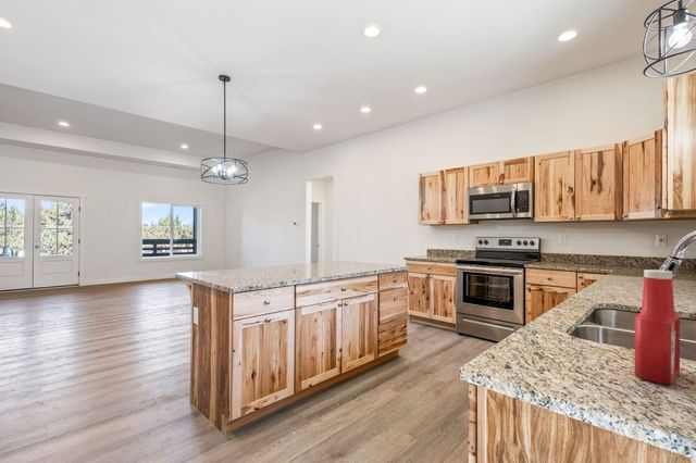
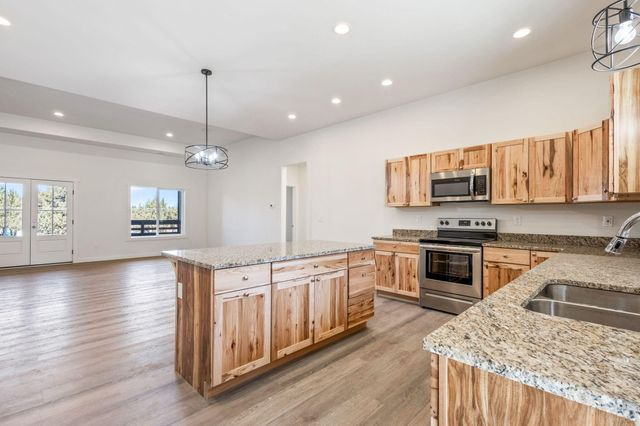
- soap bottle (657, 322)
